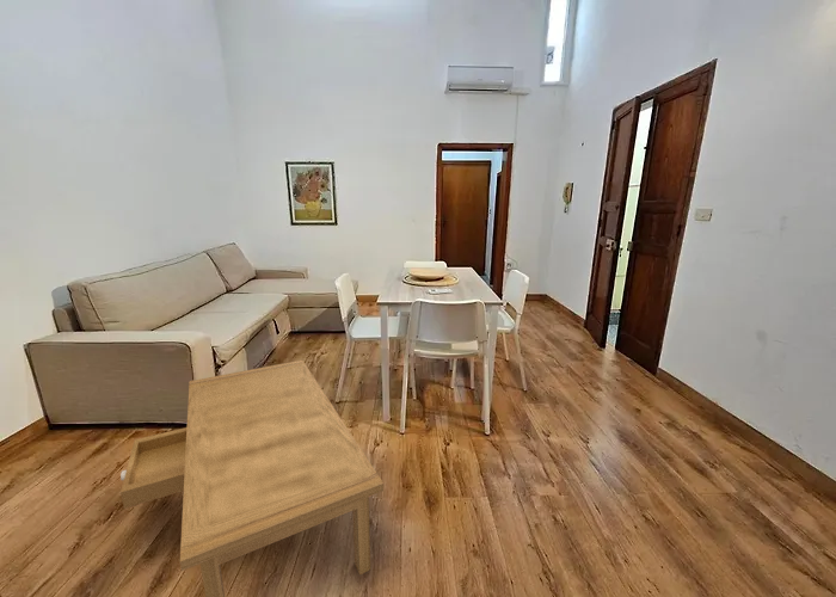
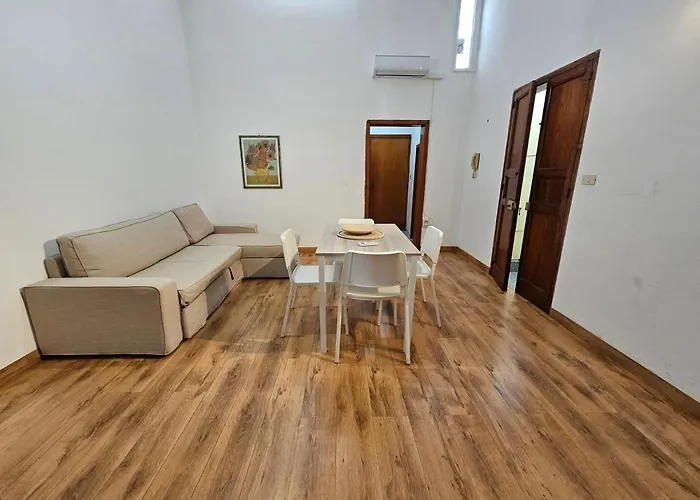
- coffee table (269, 460)
